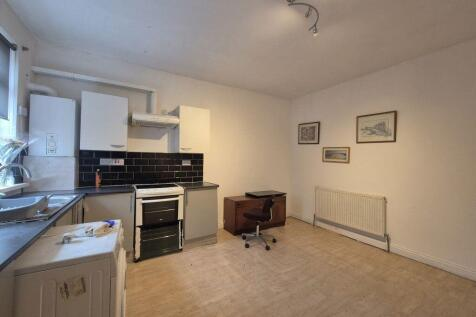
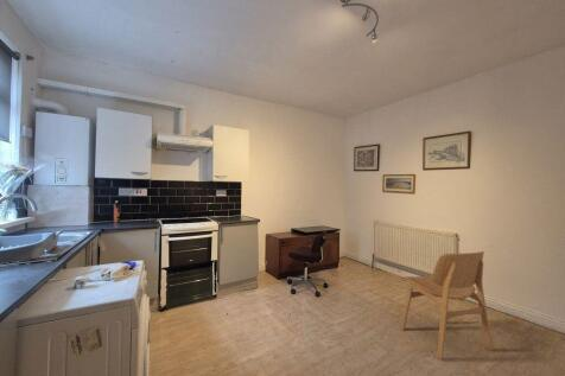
+ dining chair (443, 292)
